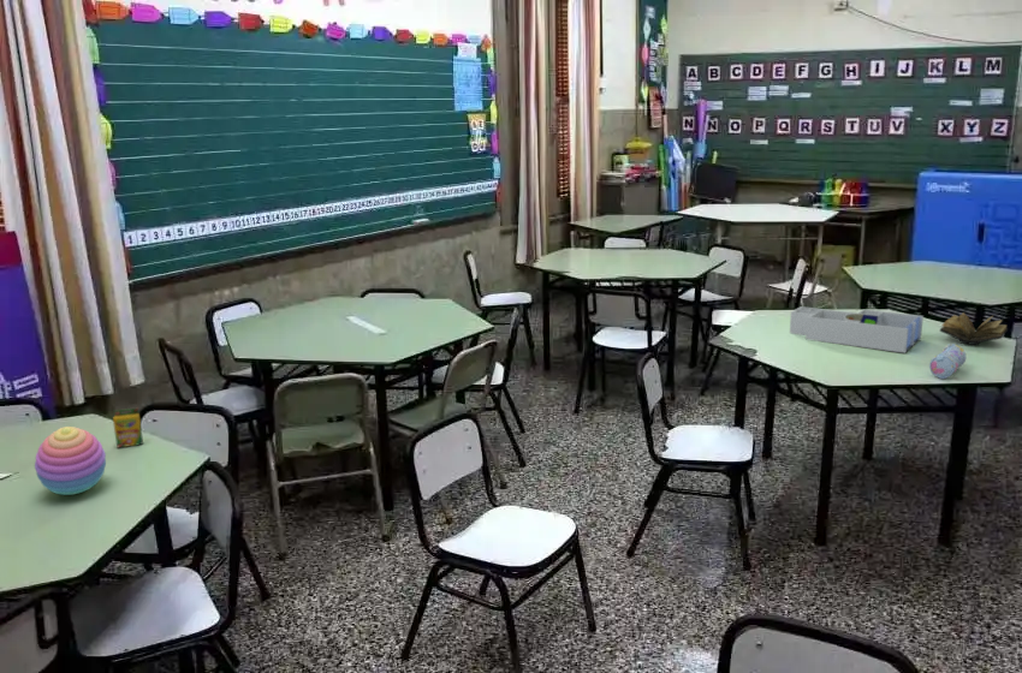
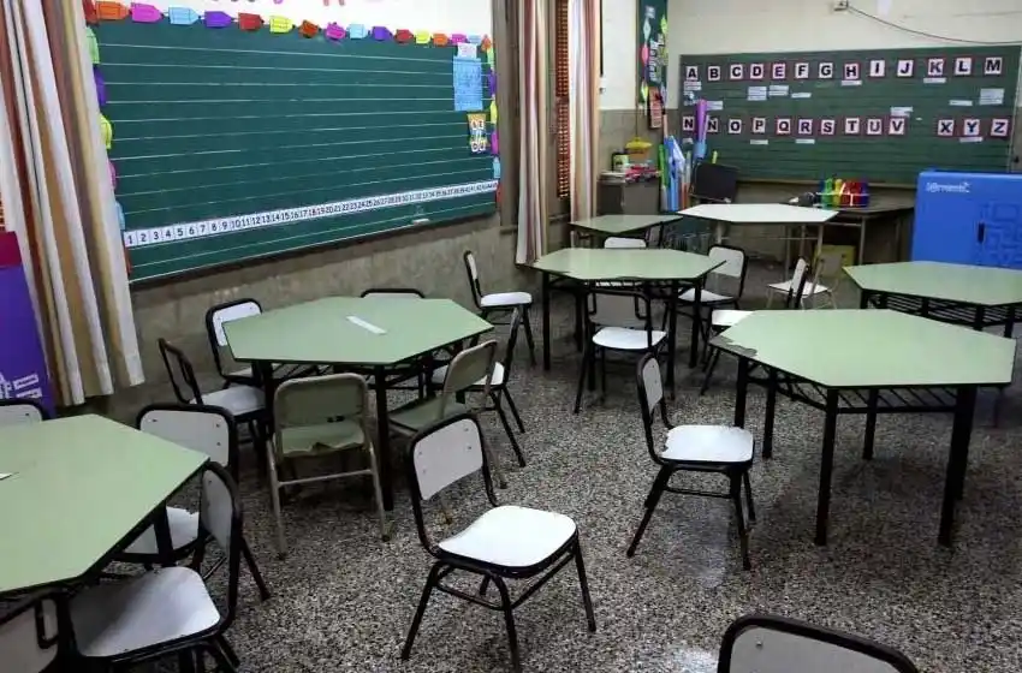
- desk organizer (852, 326)
- crayon box (127, 427)
- book (973, 329)
- stacking toy (70, 458)
- pencil case (947, 361)
